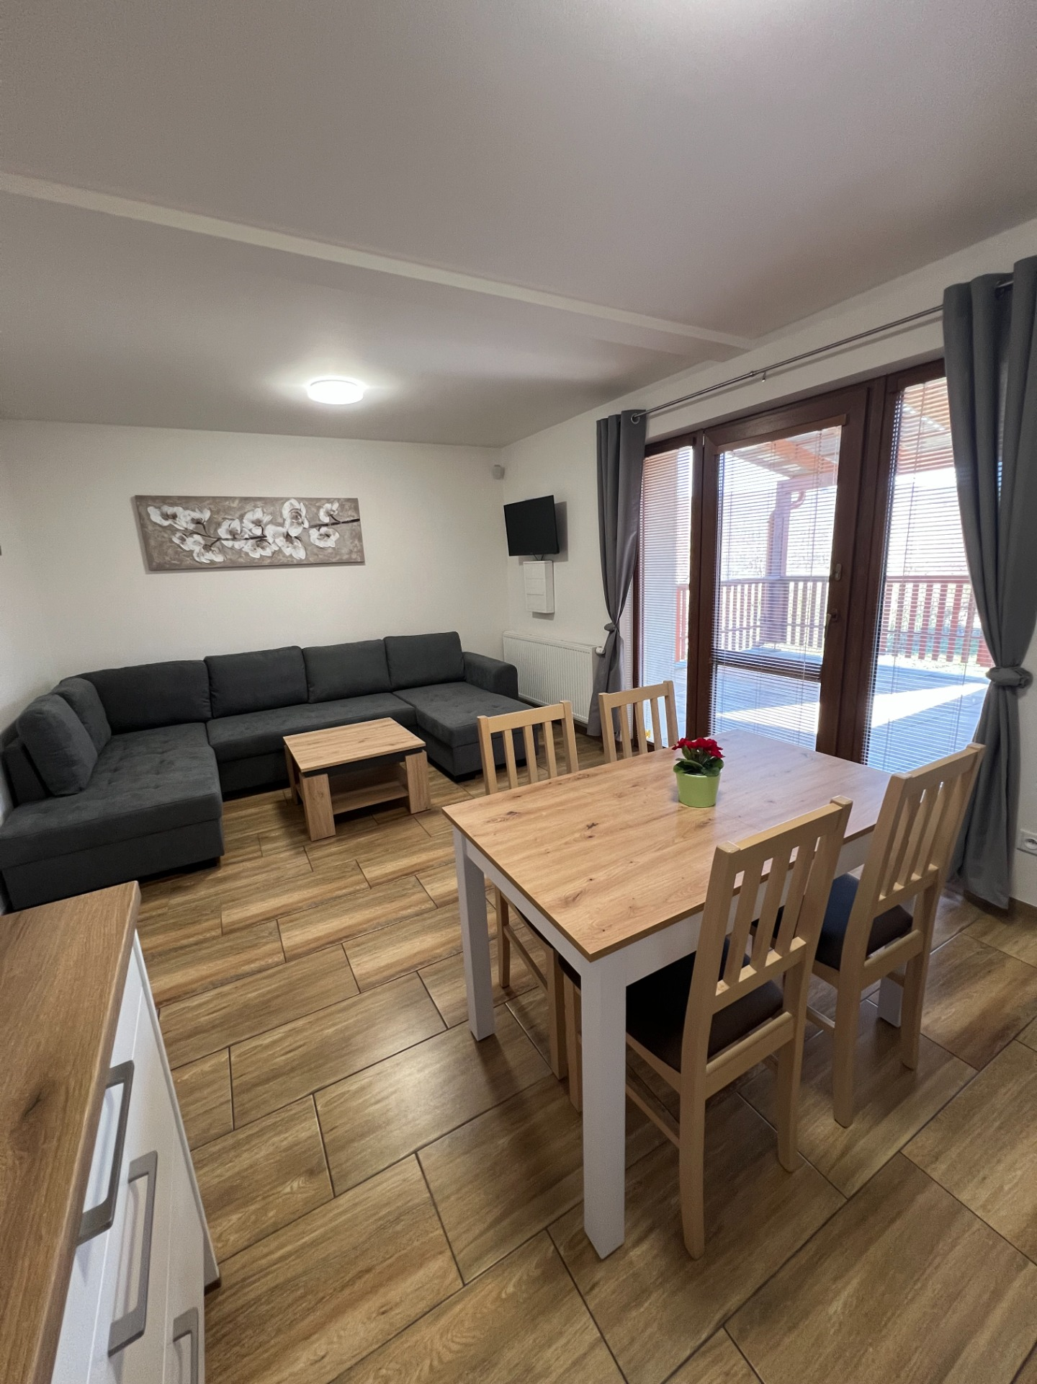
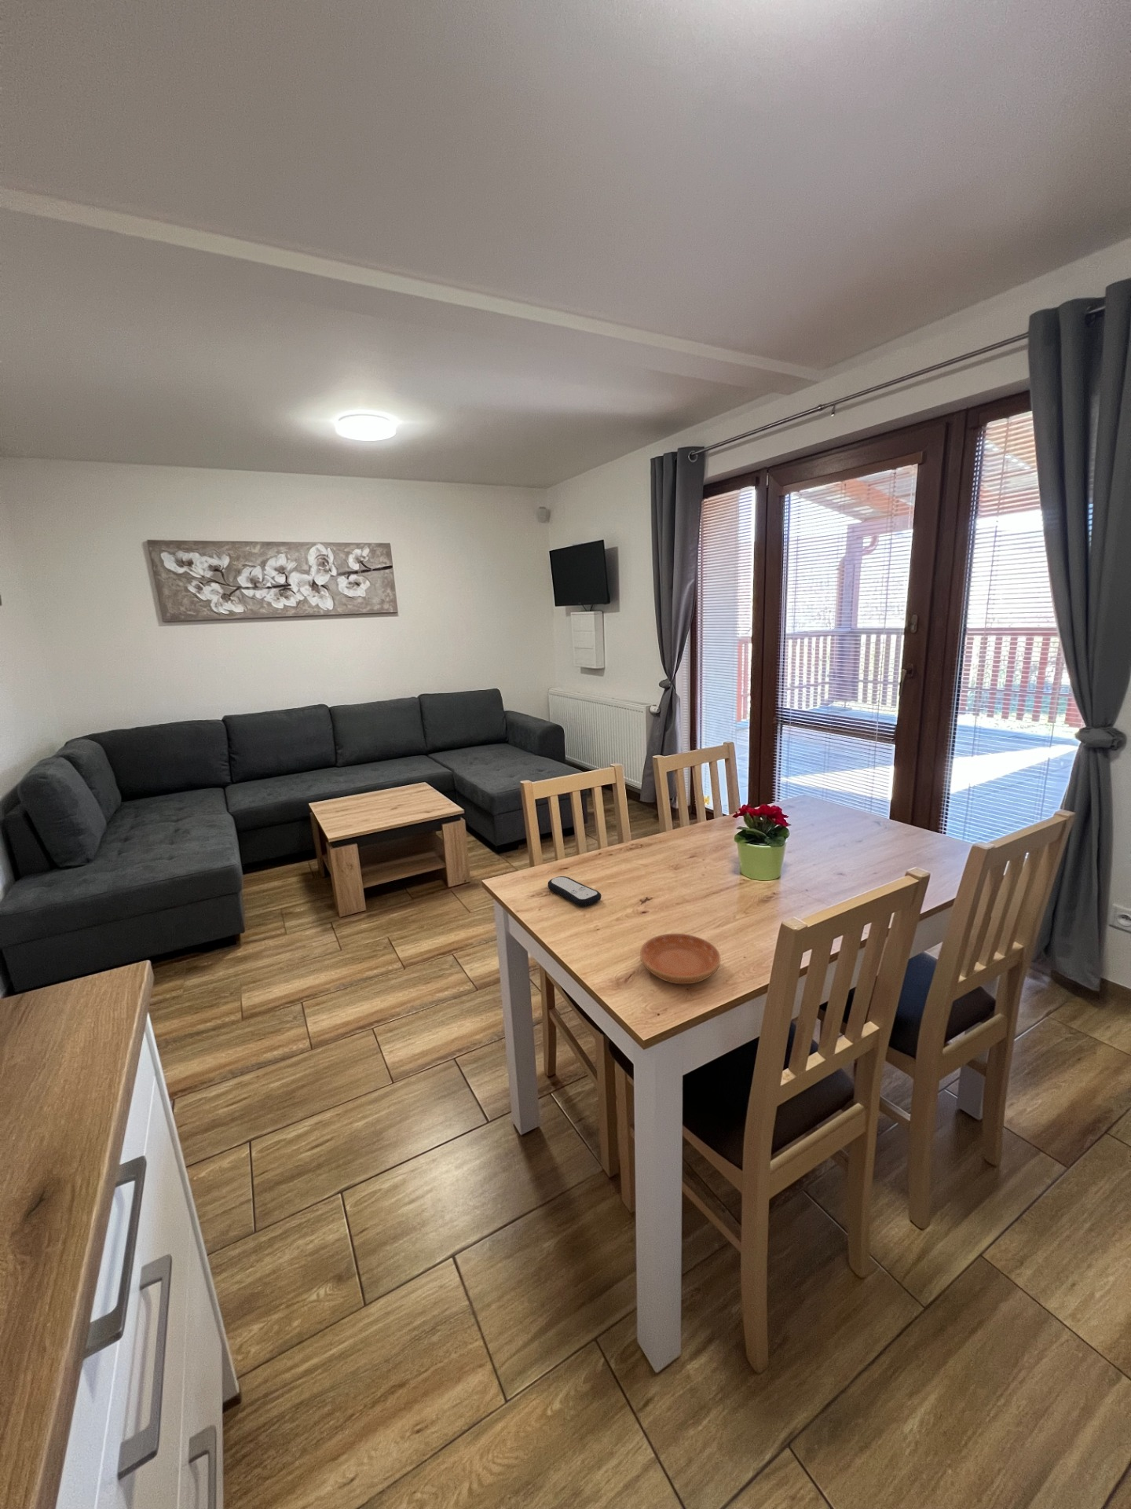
+ remote control (573, 890)
+ saucer (680, 960)
